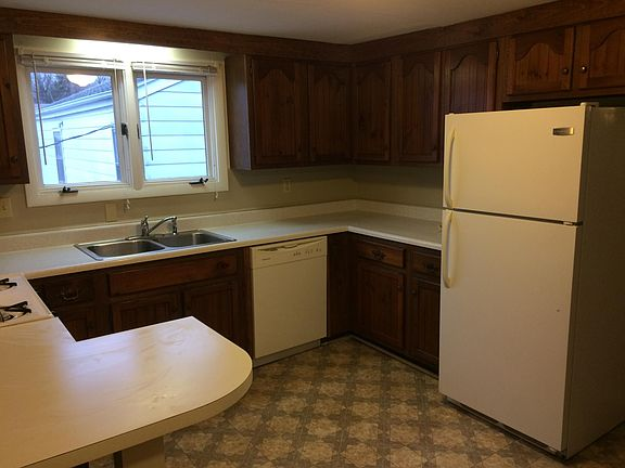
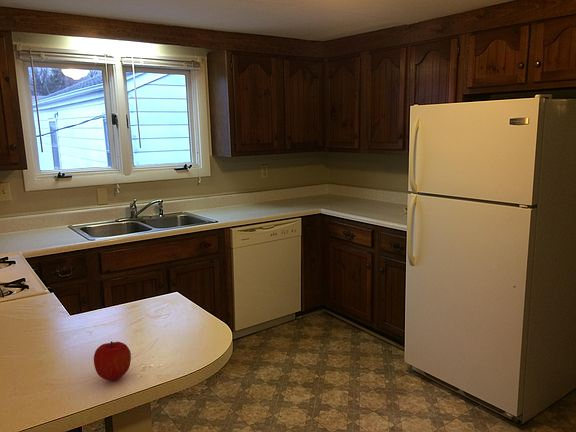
+ fruit (112, 359)
